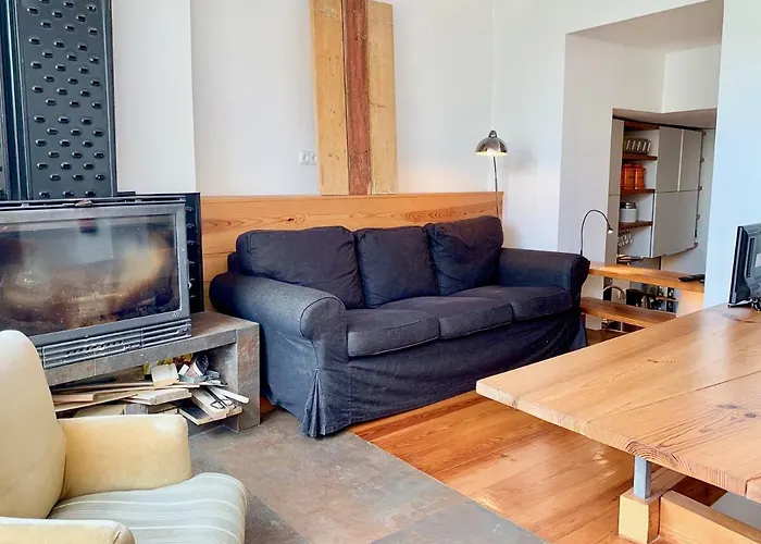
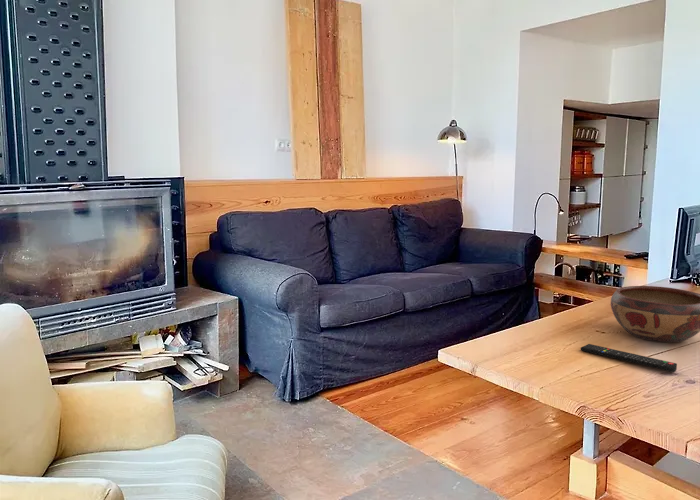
+ remote control (627, 357)
+ decorative bowl (659, 315)
